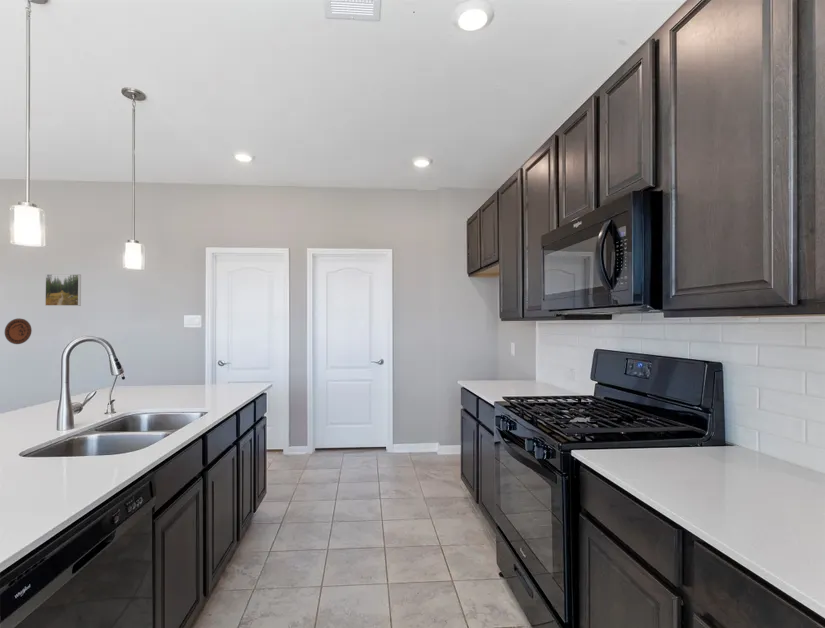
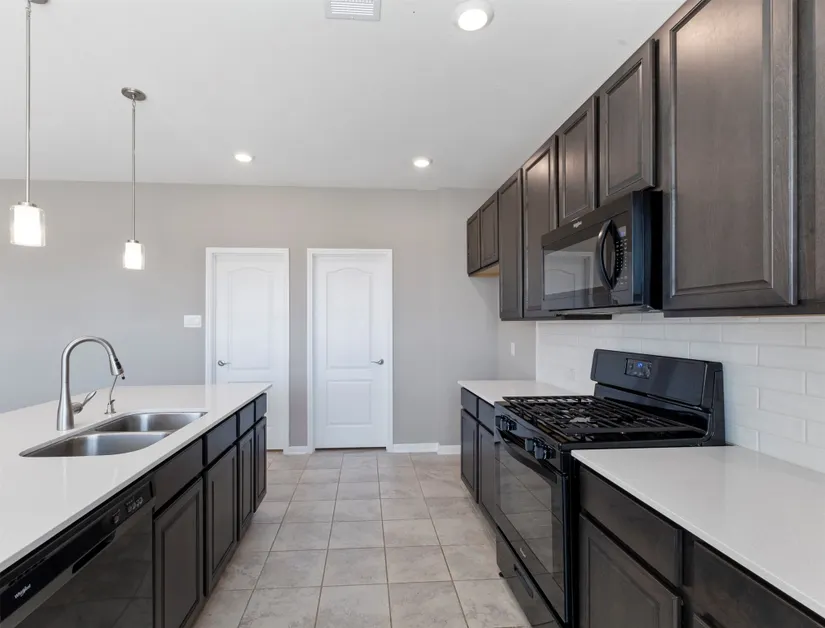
- decorative plate (18, 331)
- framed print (63, 290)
